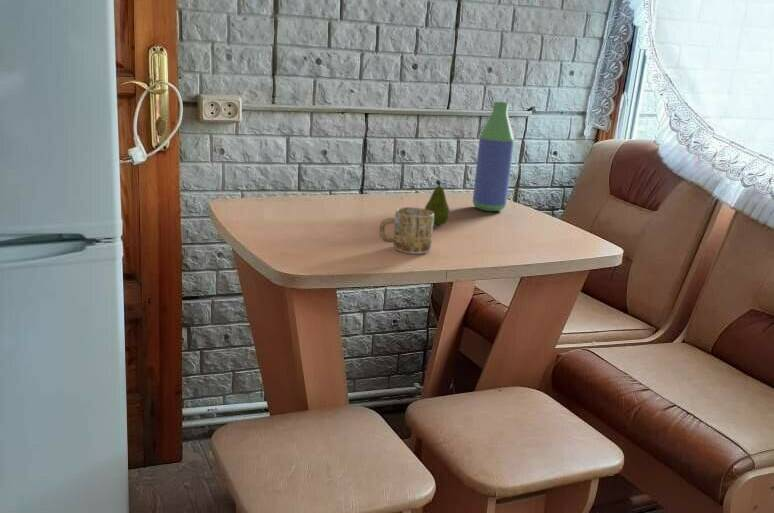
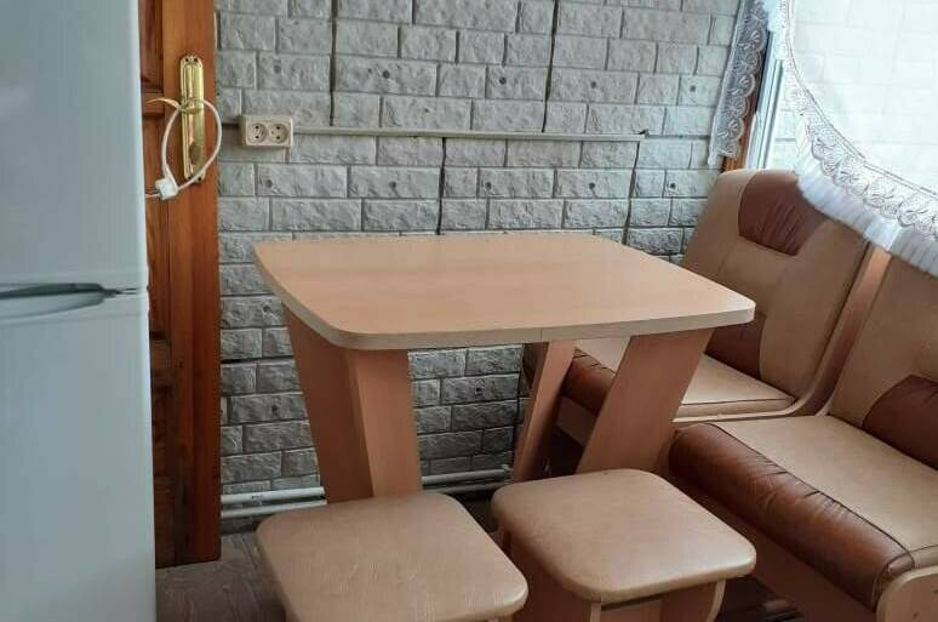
- bottle (494, 156)
- fruit (437, 202)
- mug (406, 230)
